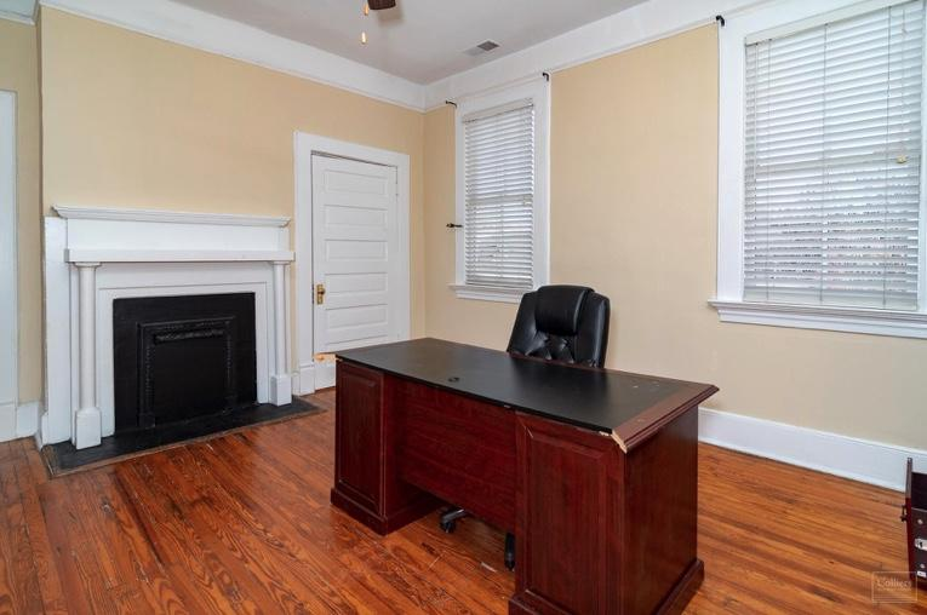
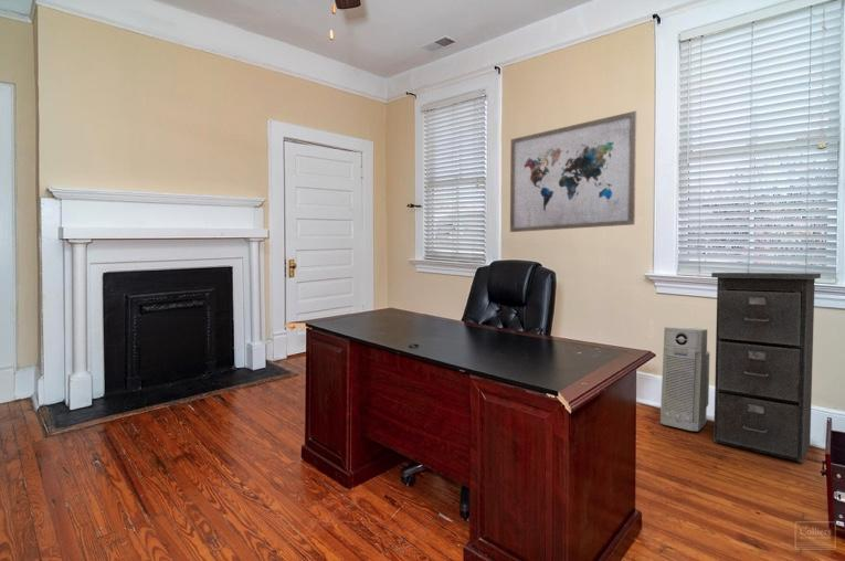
+ air purifier (686, 374)
+ filing cabinet (762, 359)
+ wall art (567, 178)
